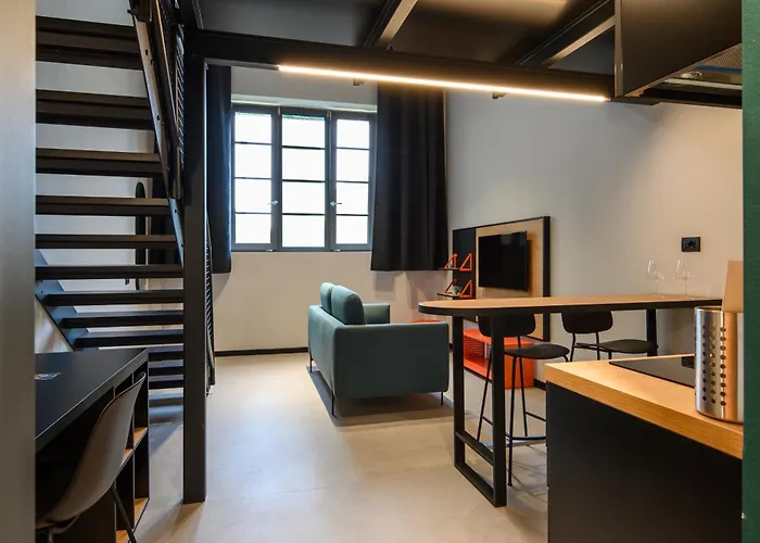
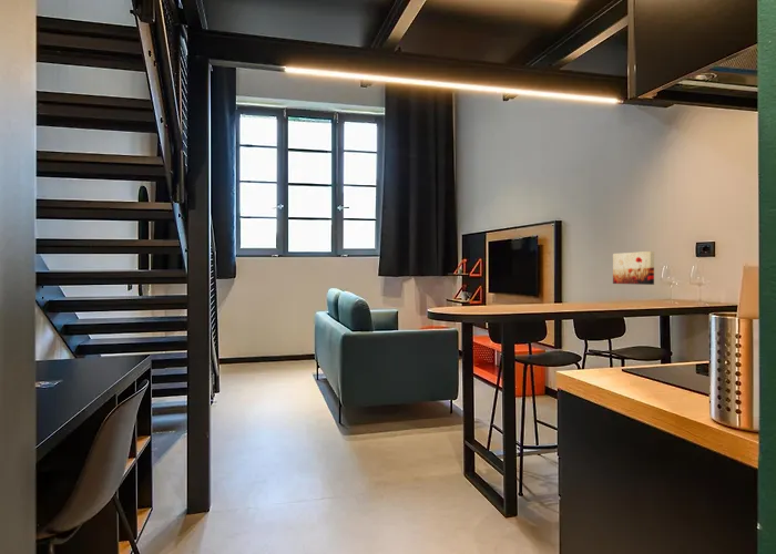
+ wall art (632, 268)
